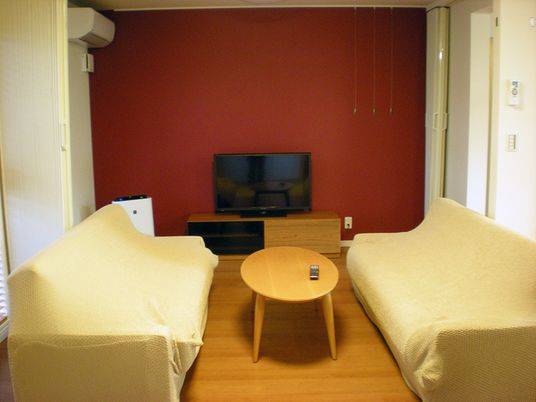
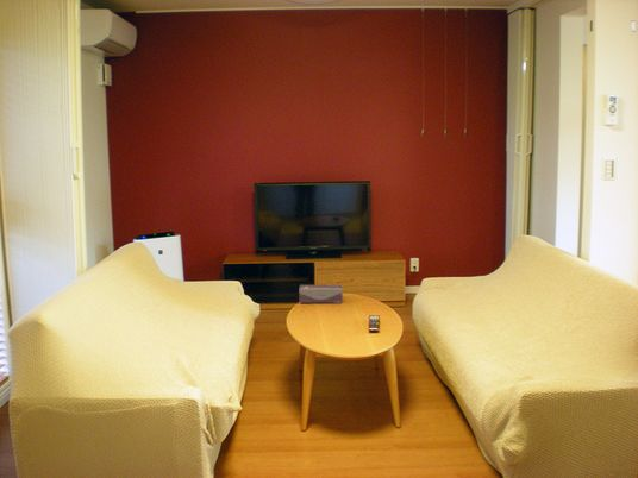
+ tissue box (320, 293)
